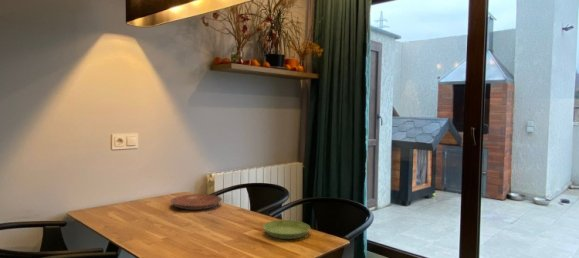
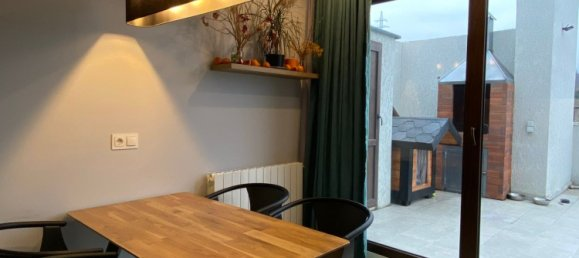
- saucer (286, 230)
- bowl (196, 202)
